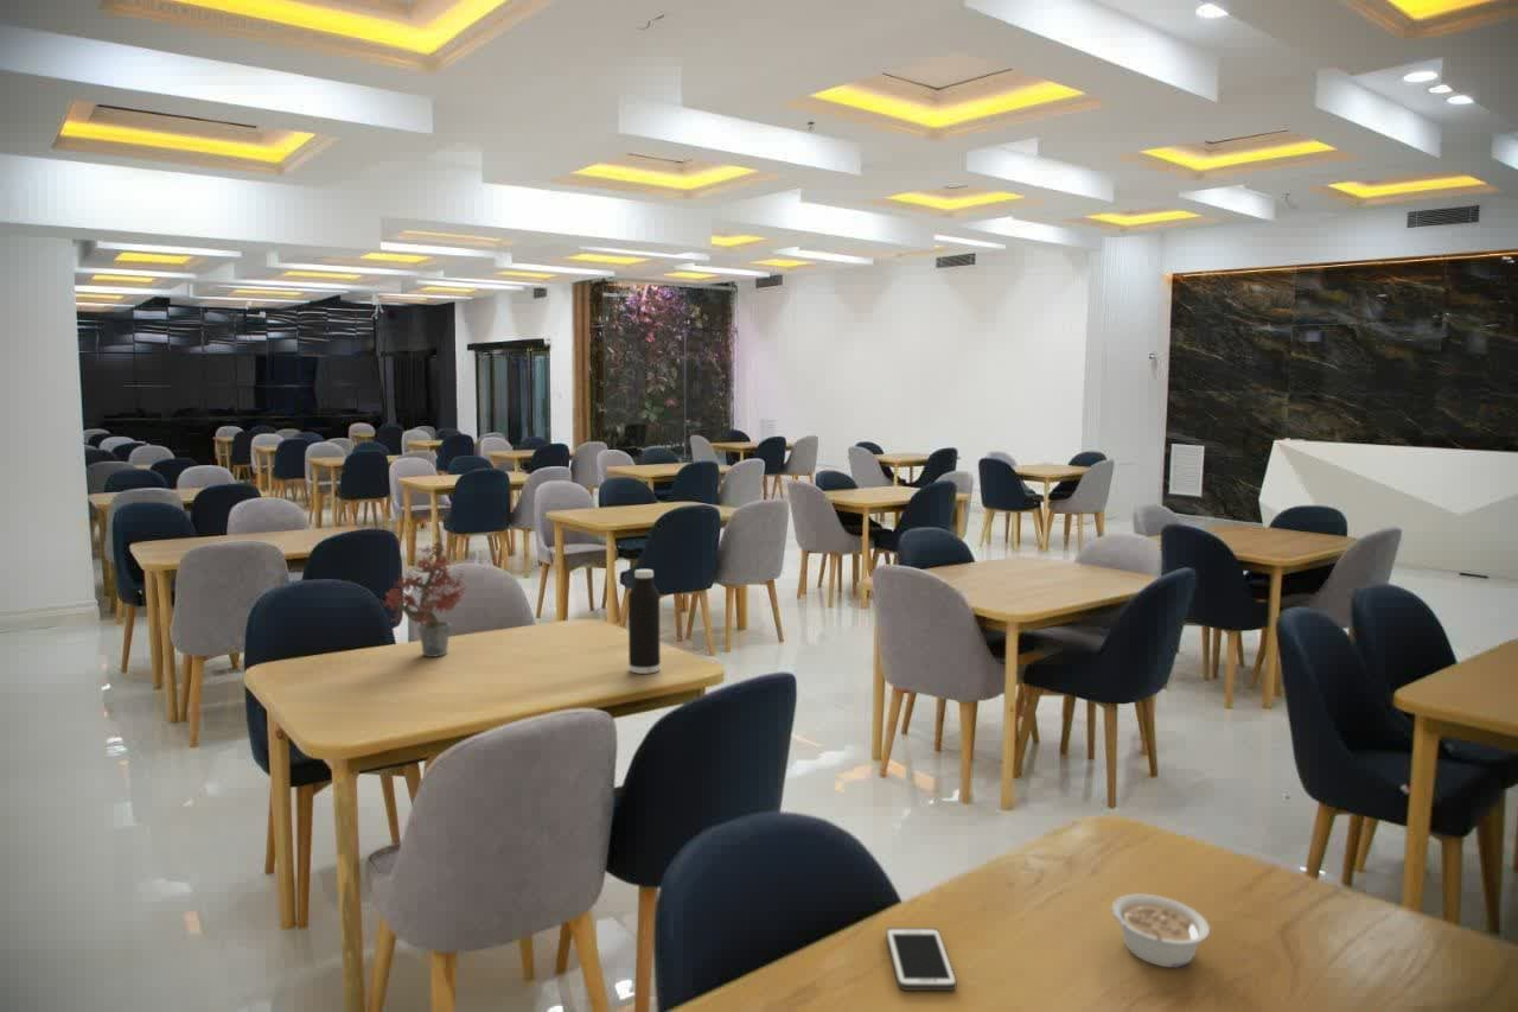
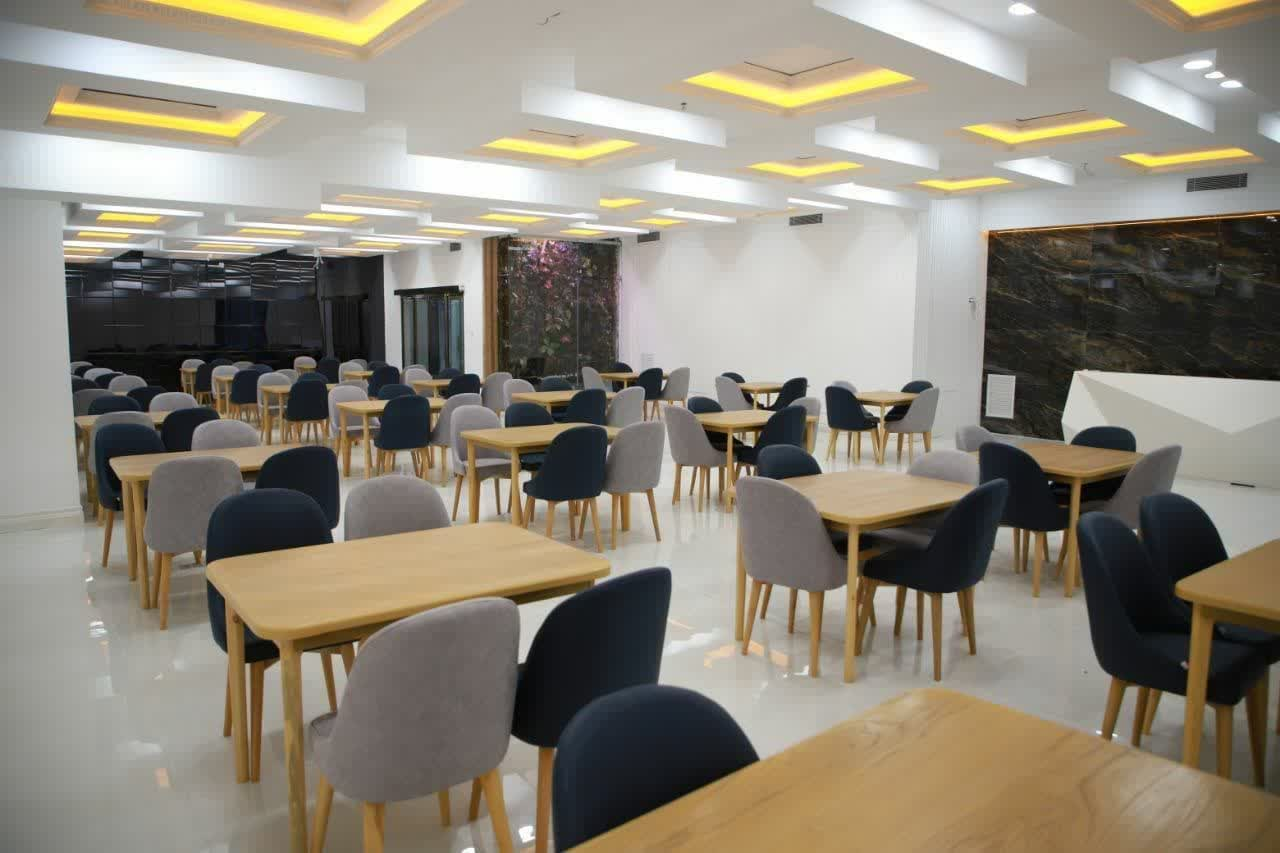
- water bottle (644, 619)
- legume (1161, 931)
- potted plant (432, 588)
- cell phone (919, 957)
